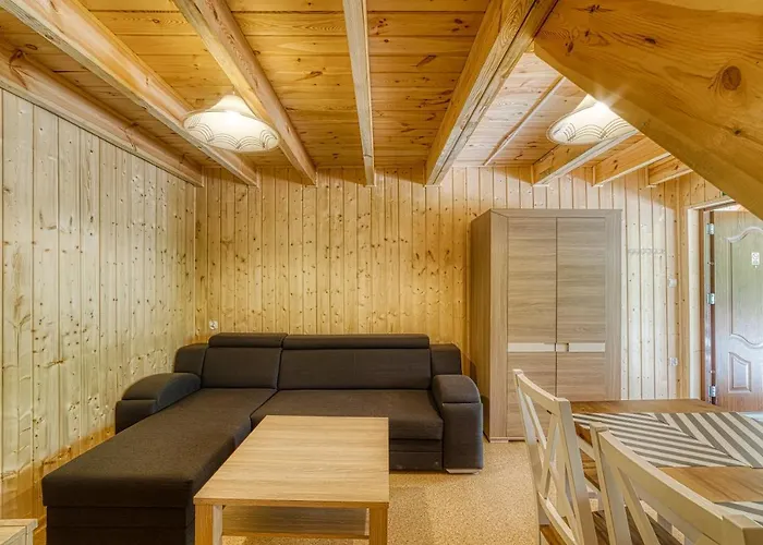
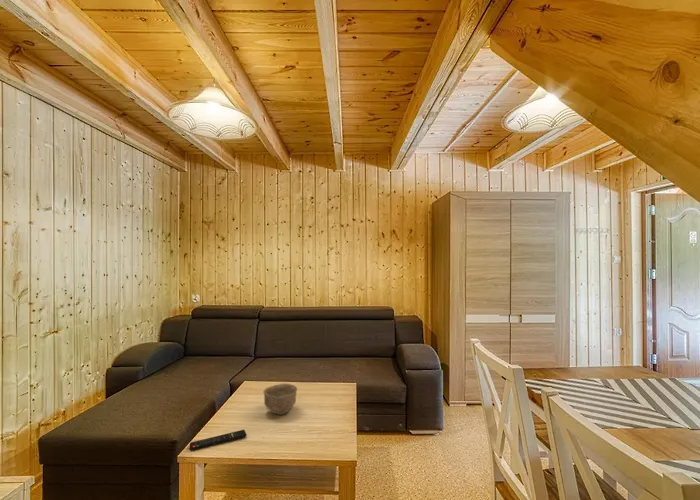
+ remote control (218, 440)
+ bowl (280, 401)
